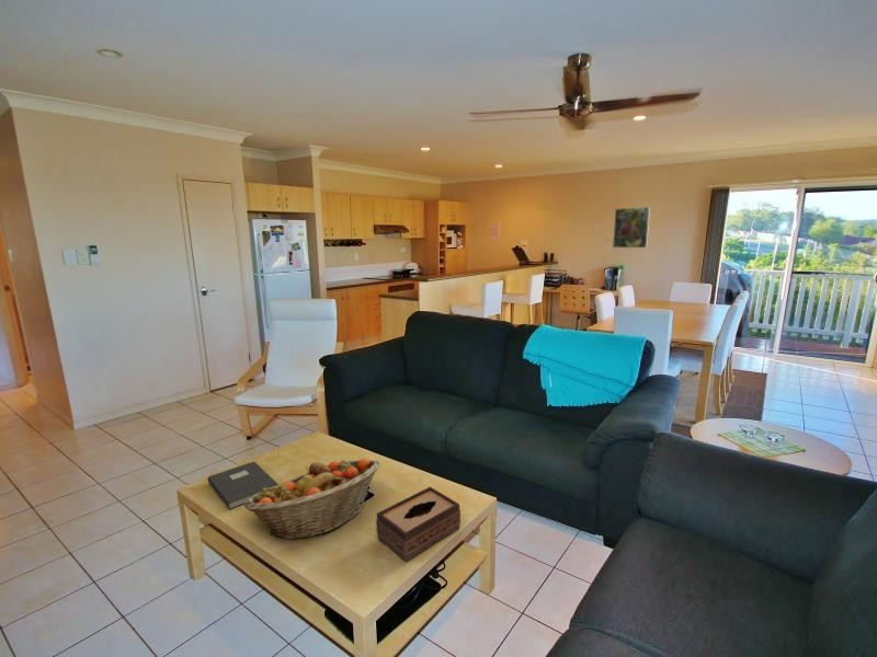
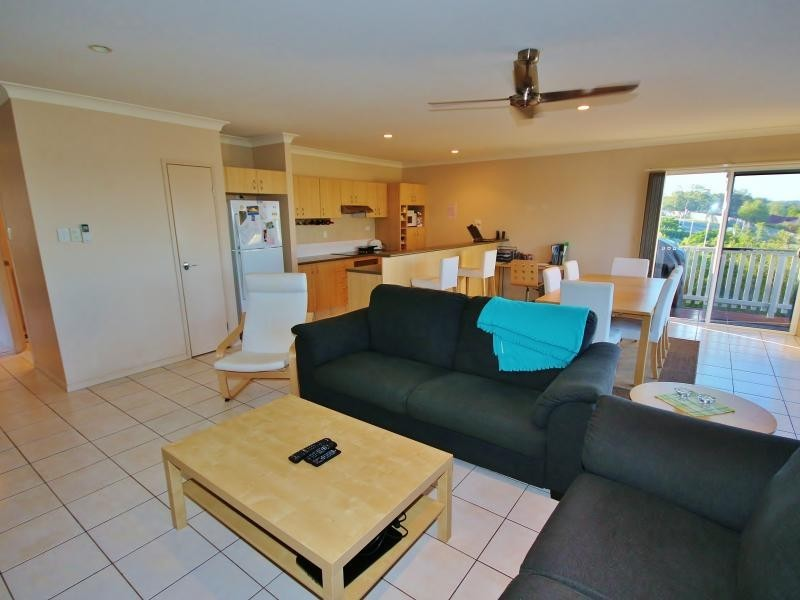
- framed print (630, 228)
- fruit basket (317, 491)
- book (242, 483)
- tissue box (419, 521)
